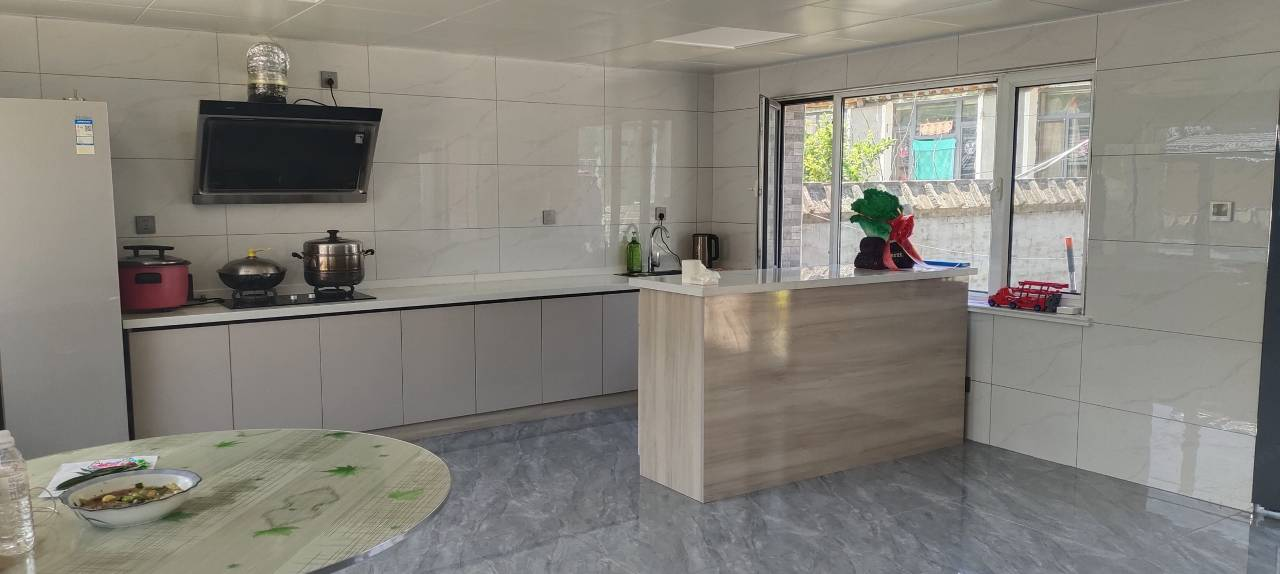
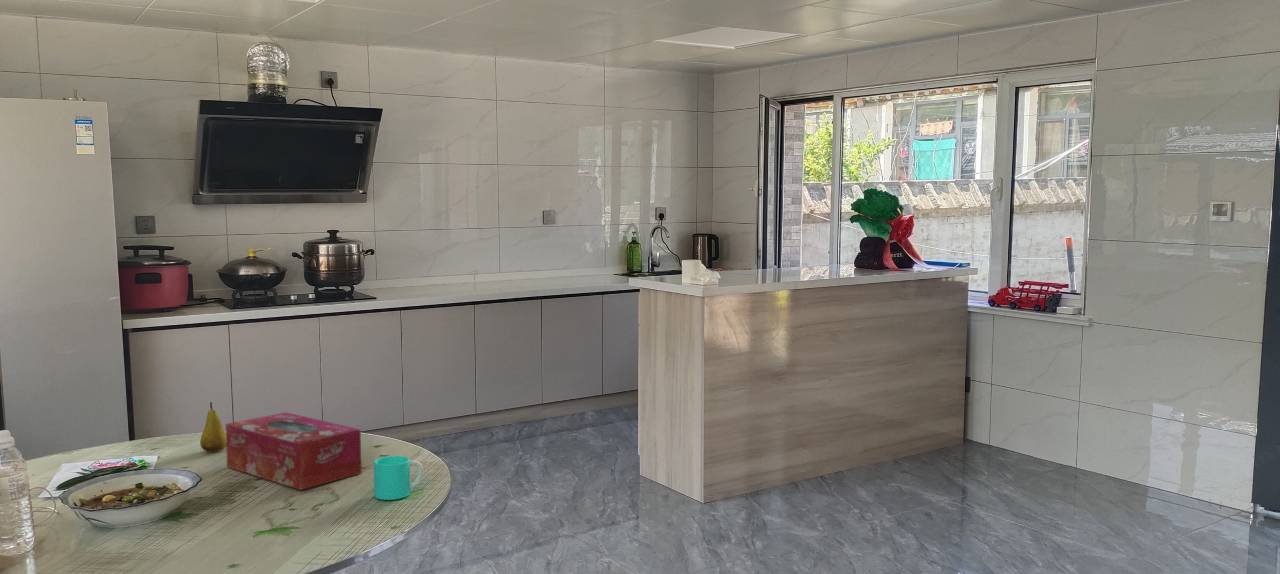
+ tissue box (292, 448)
+ cup (399, 476)
+ fruit (213, 426)
